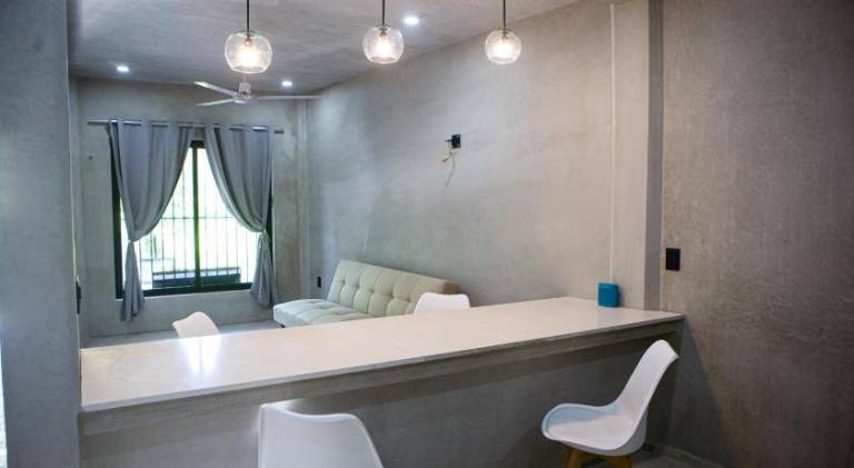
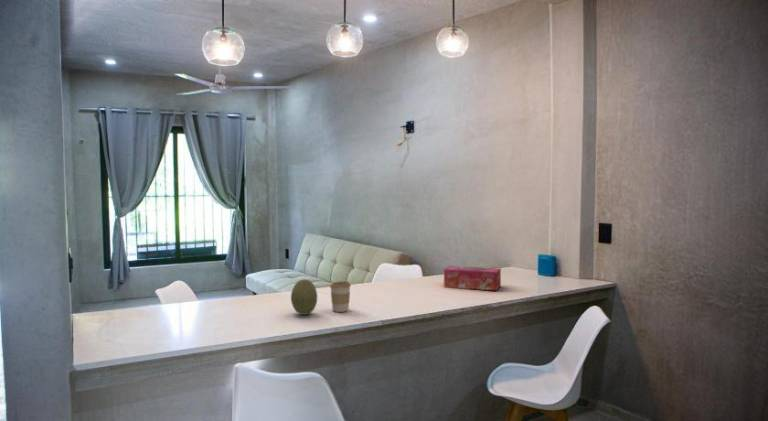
+ coffee cup (340, 295)
+ fruit (304, 296)
+ tissue box (472, 277)
